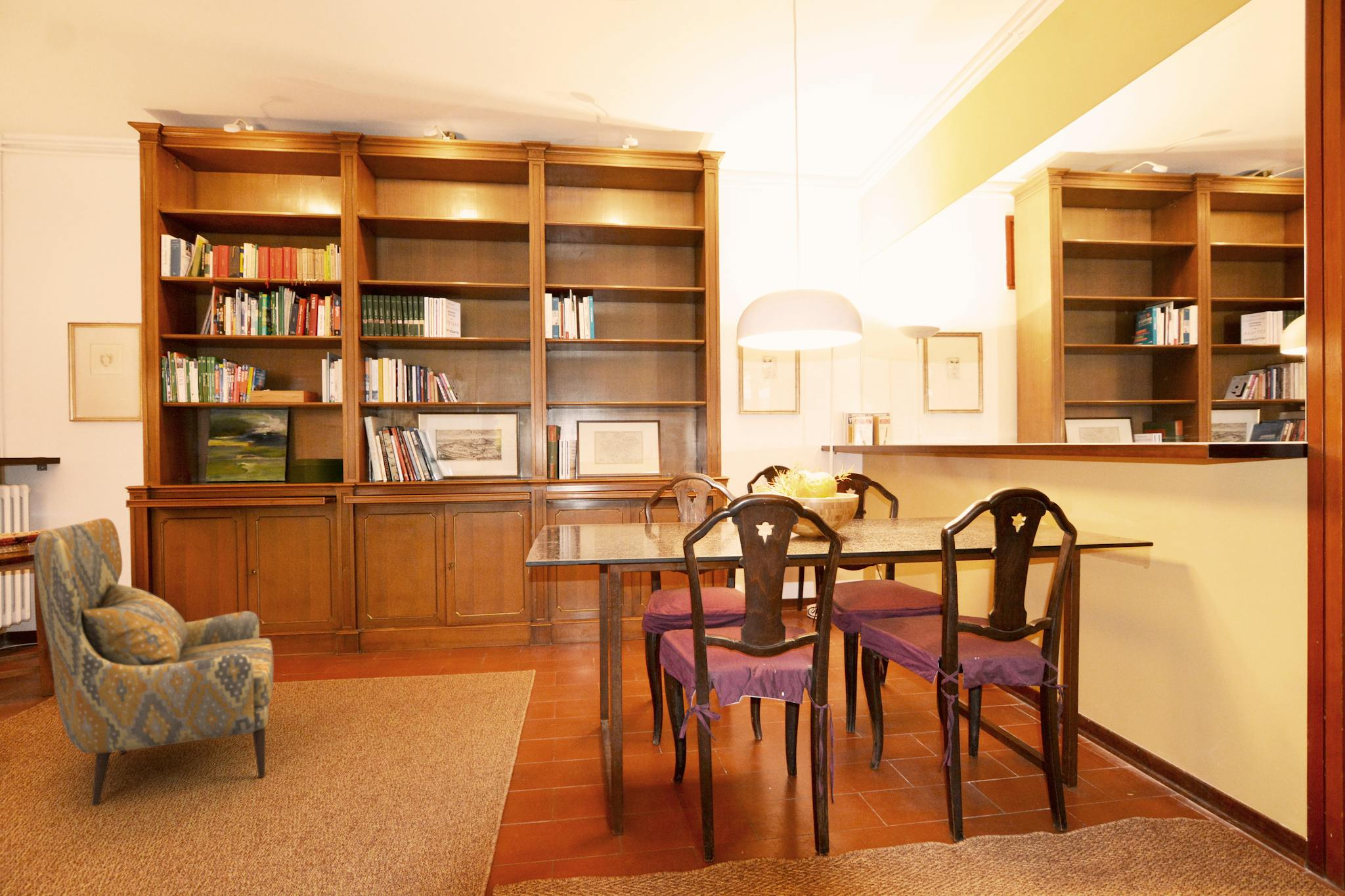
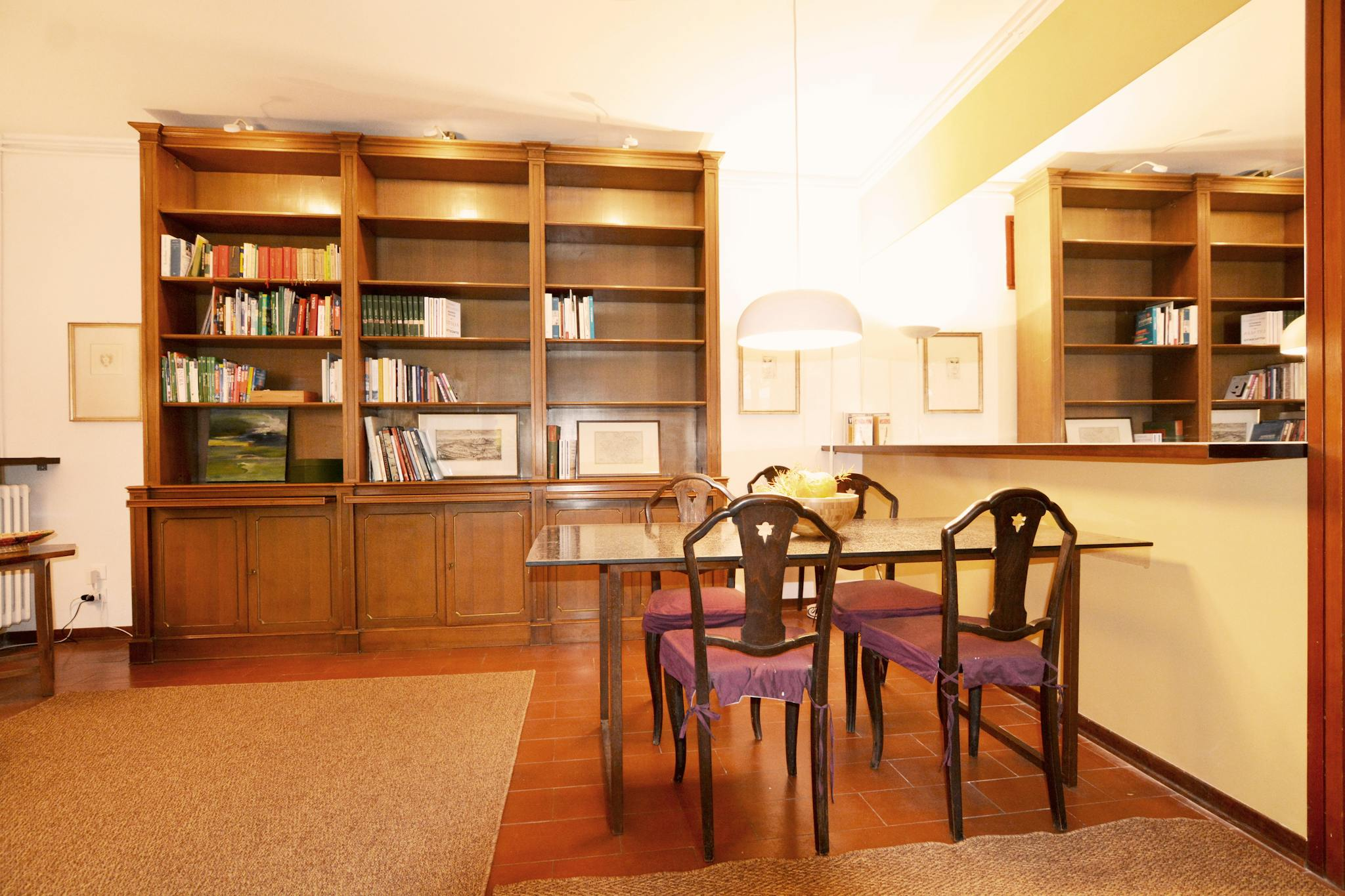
- armchair (165, 643)
